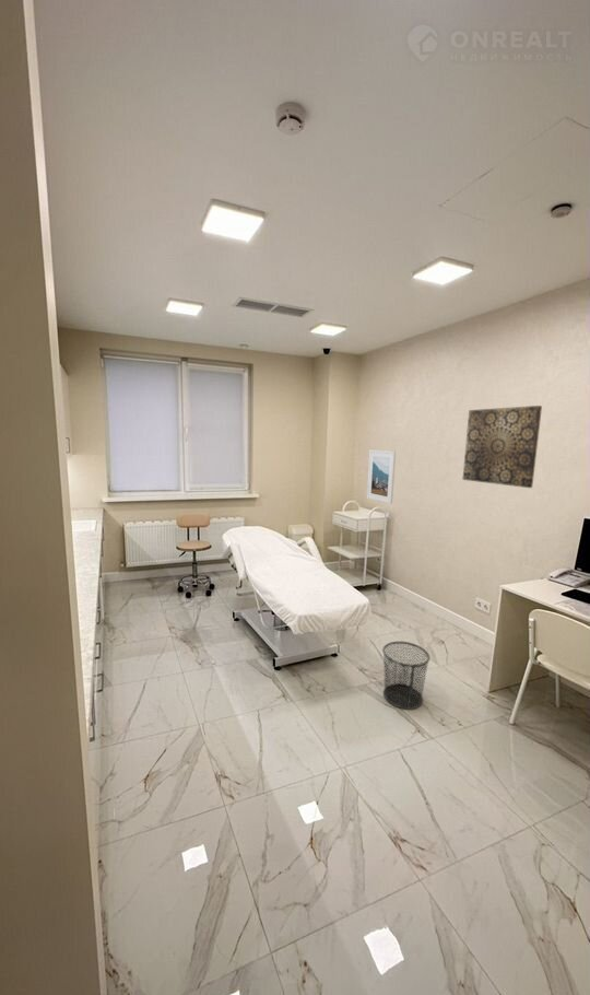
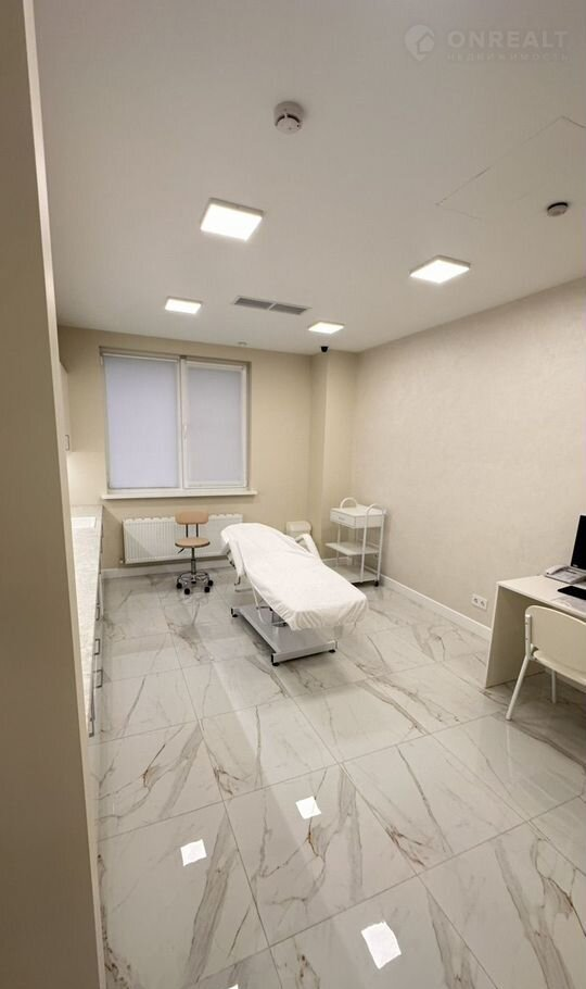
- wall art (498, 446)
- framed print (380, 476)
- waste bin (404, 675)
